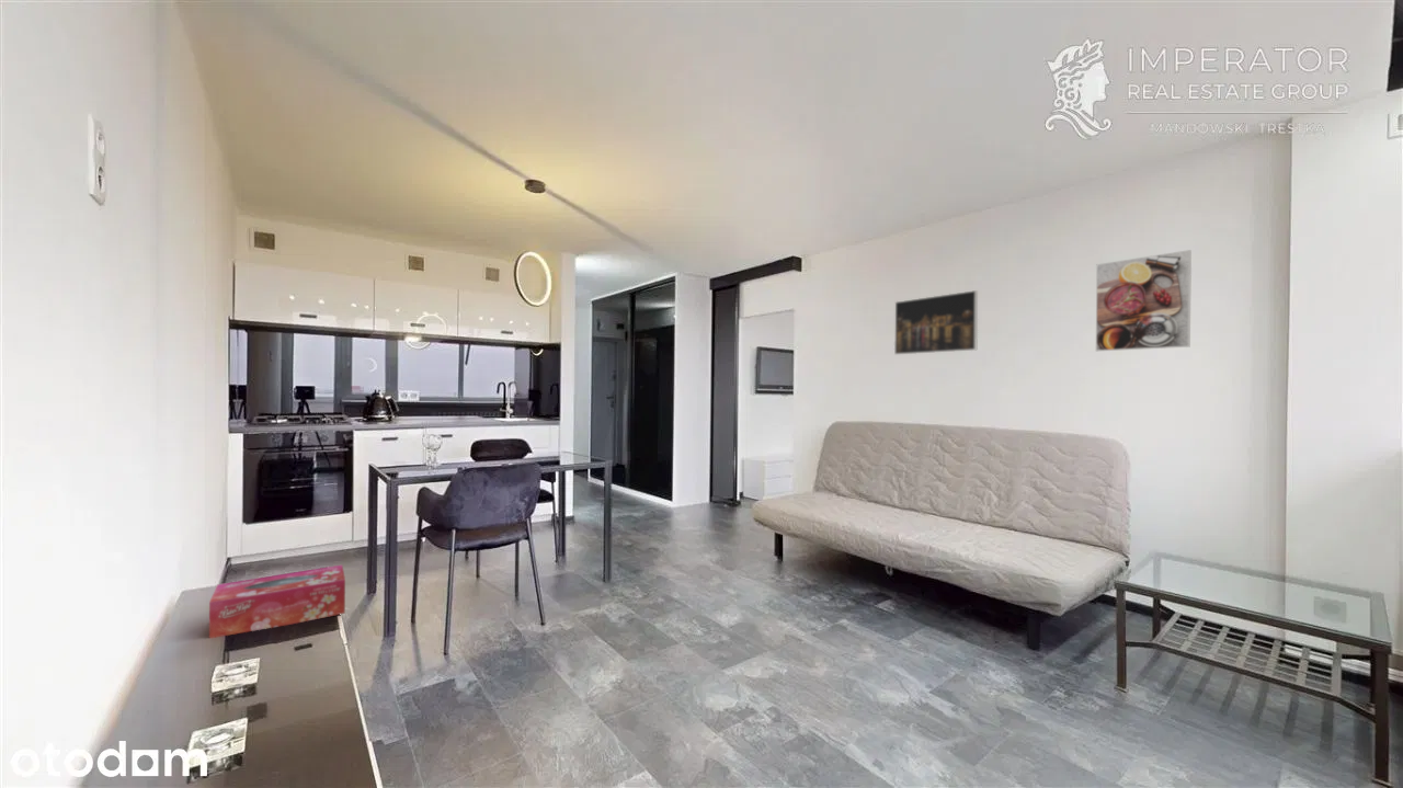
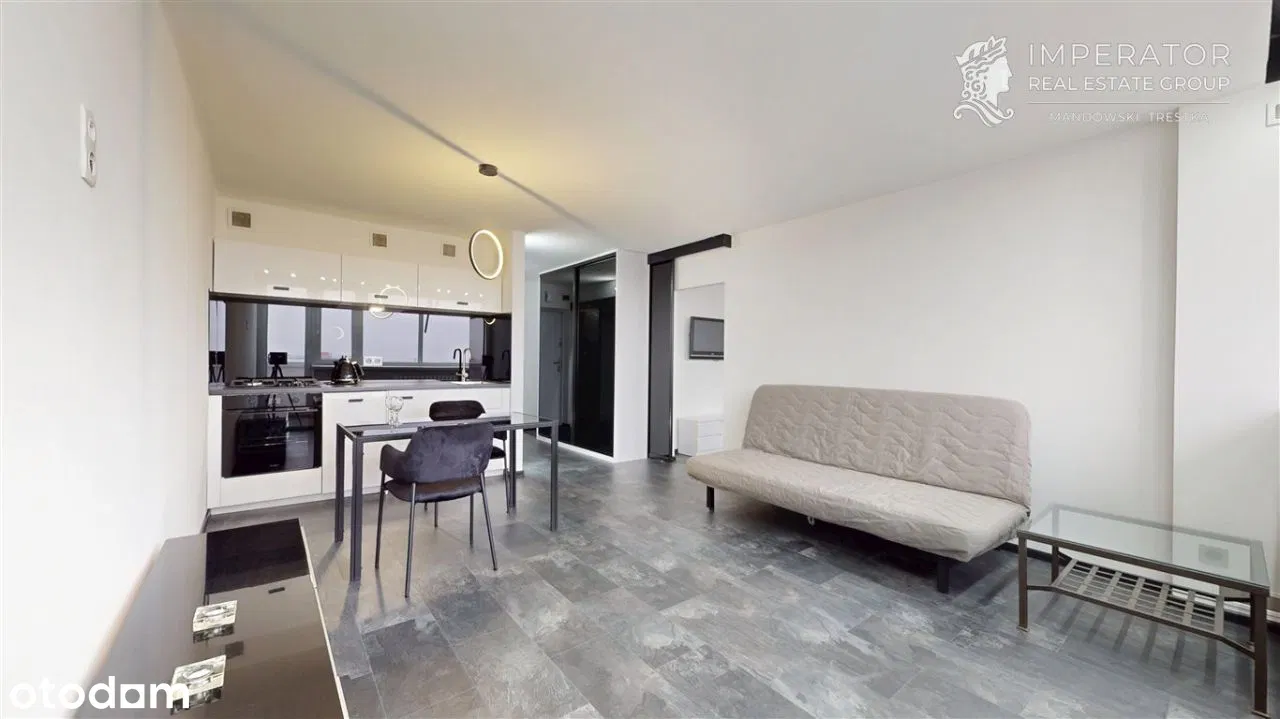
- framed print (1140, 302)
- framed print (933, 324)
- tissue box (282, 598)
